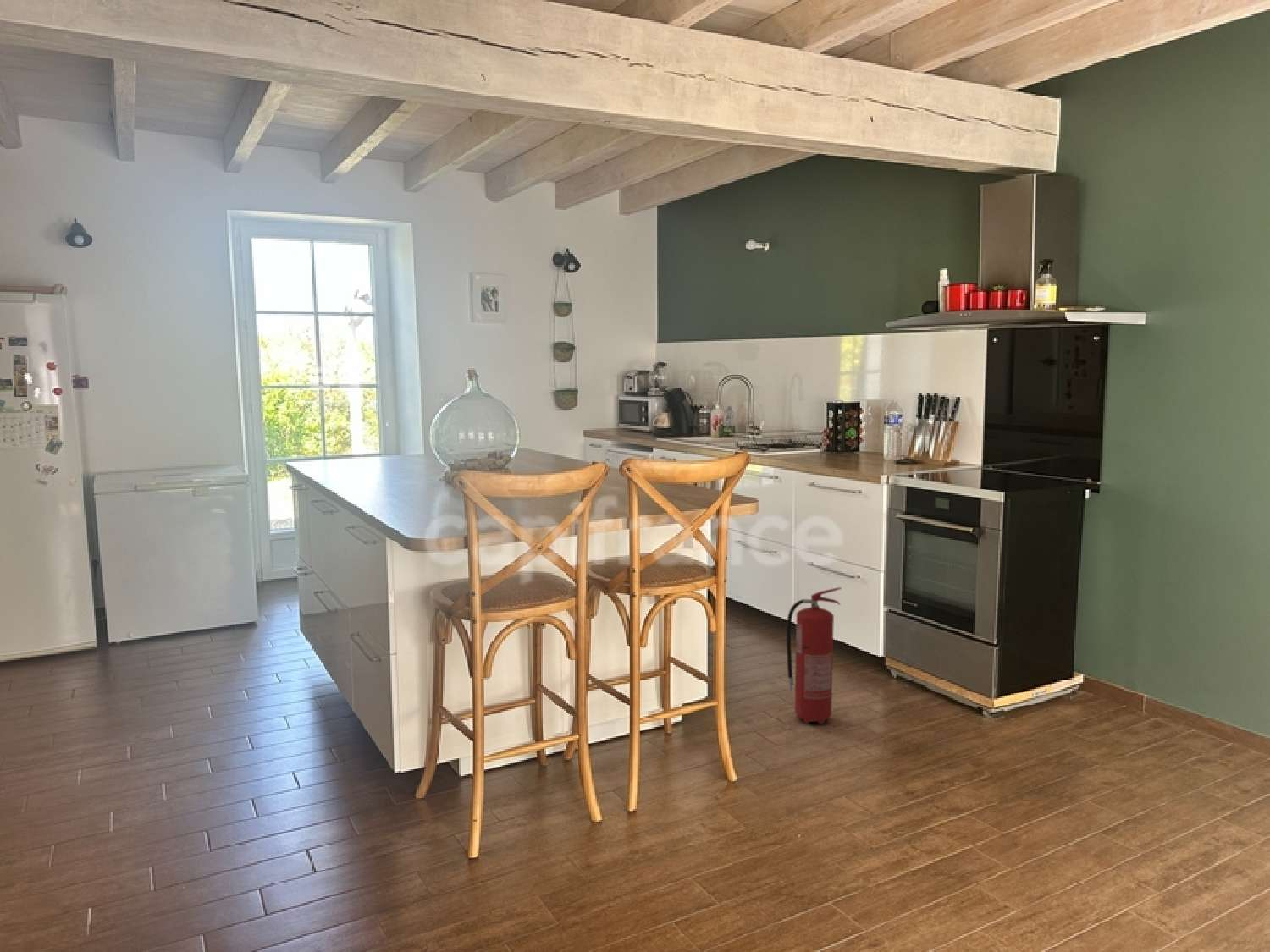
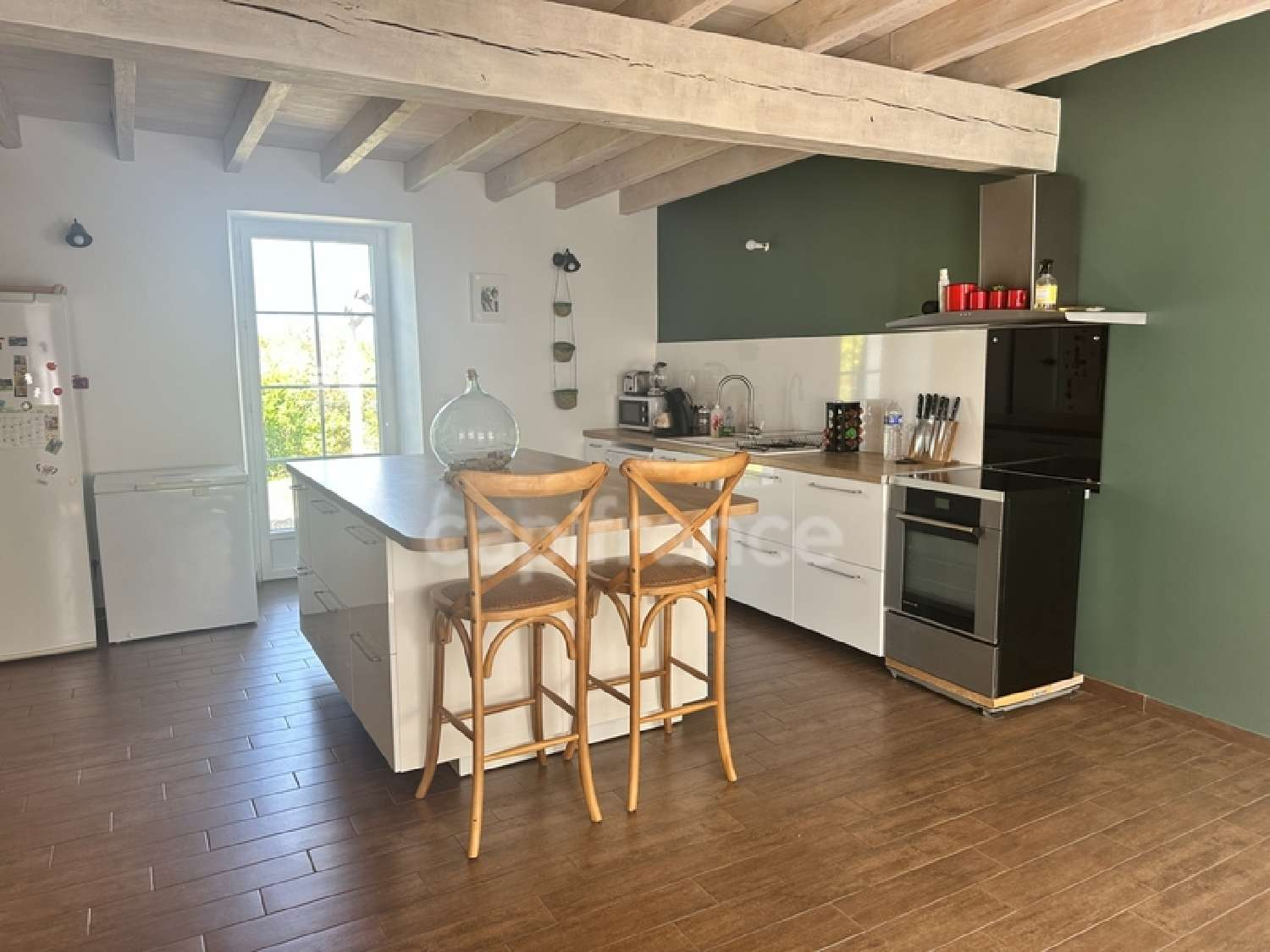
- fire extinguisher (813, 653)
